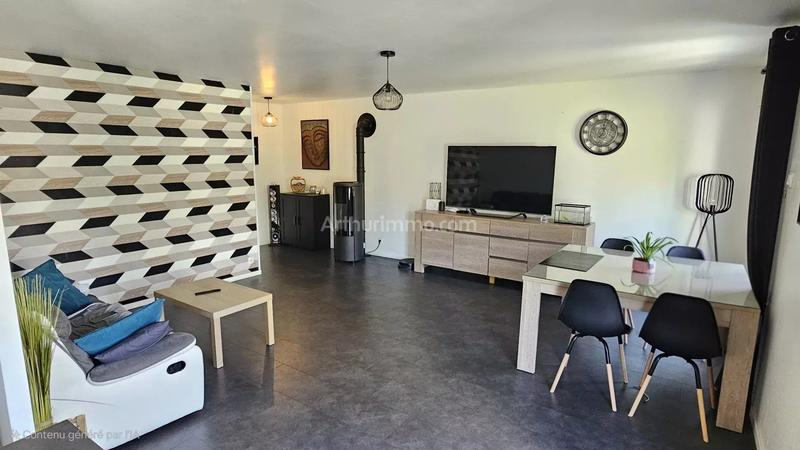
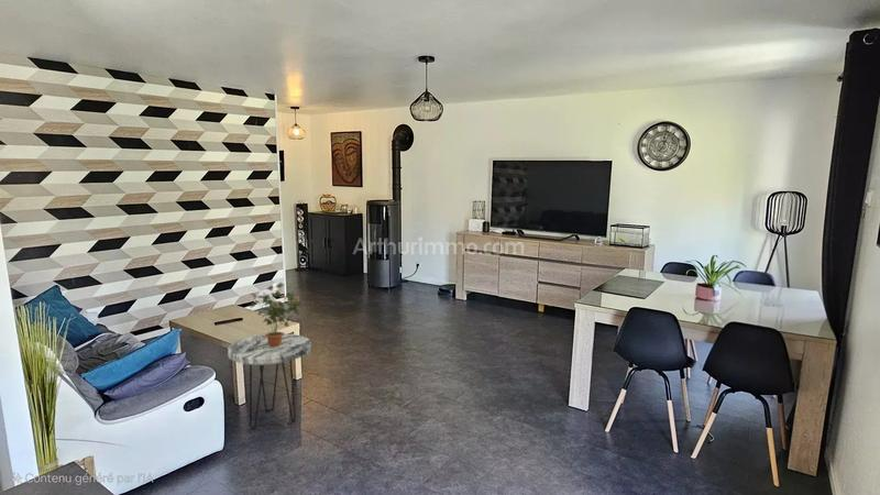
+ potted plant (274, 315)
+ side table (275, 383)
